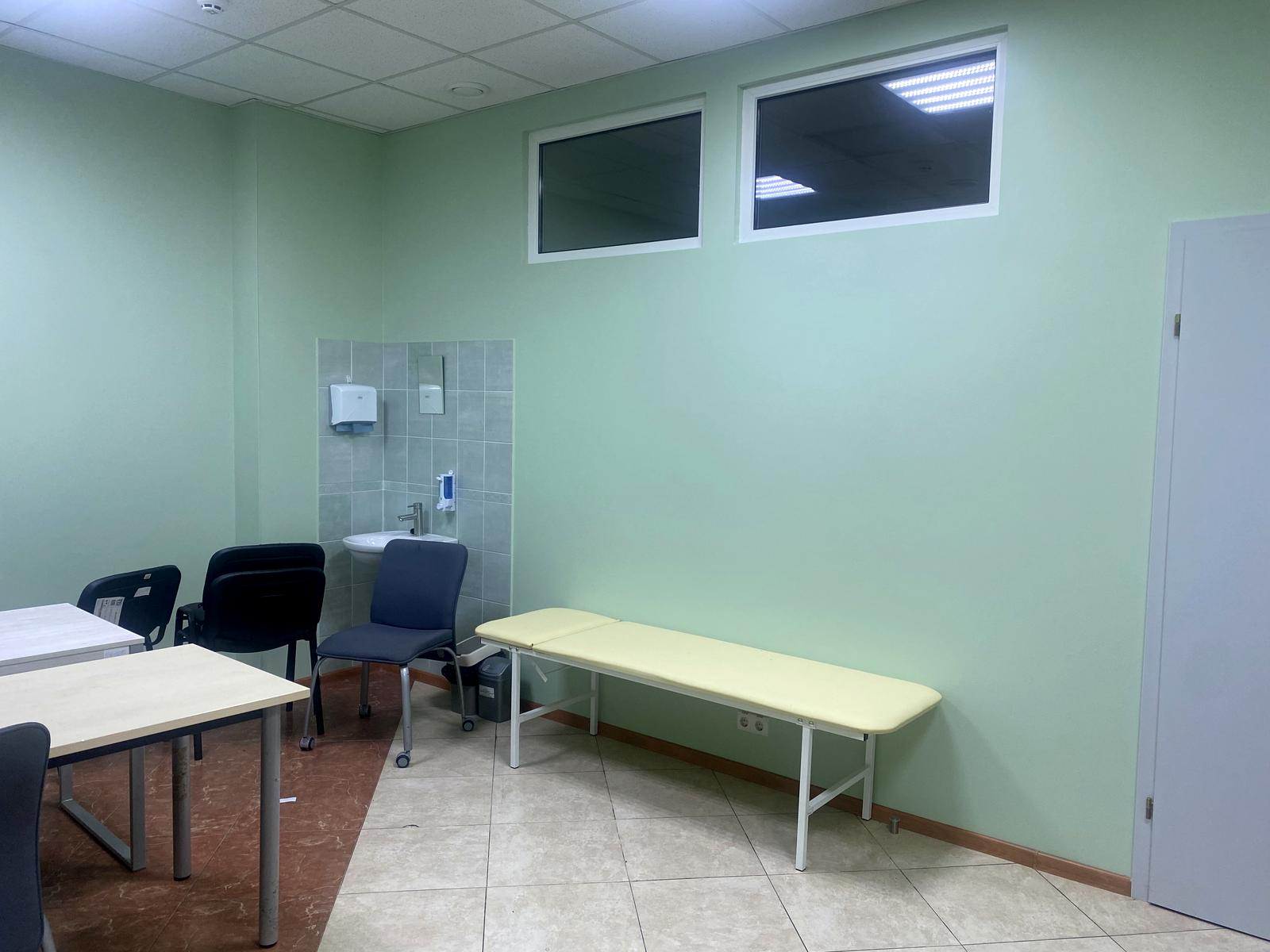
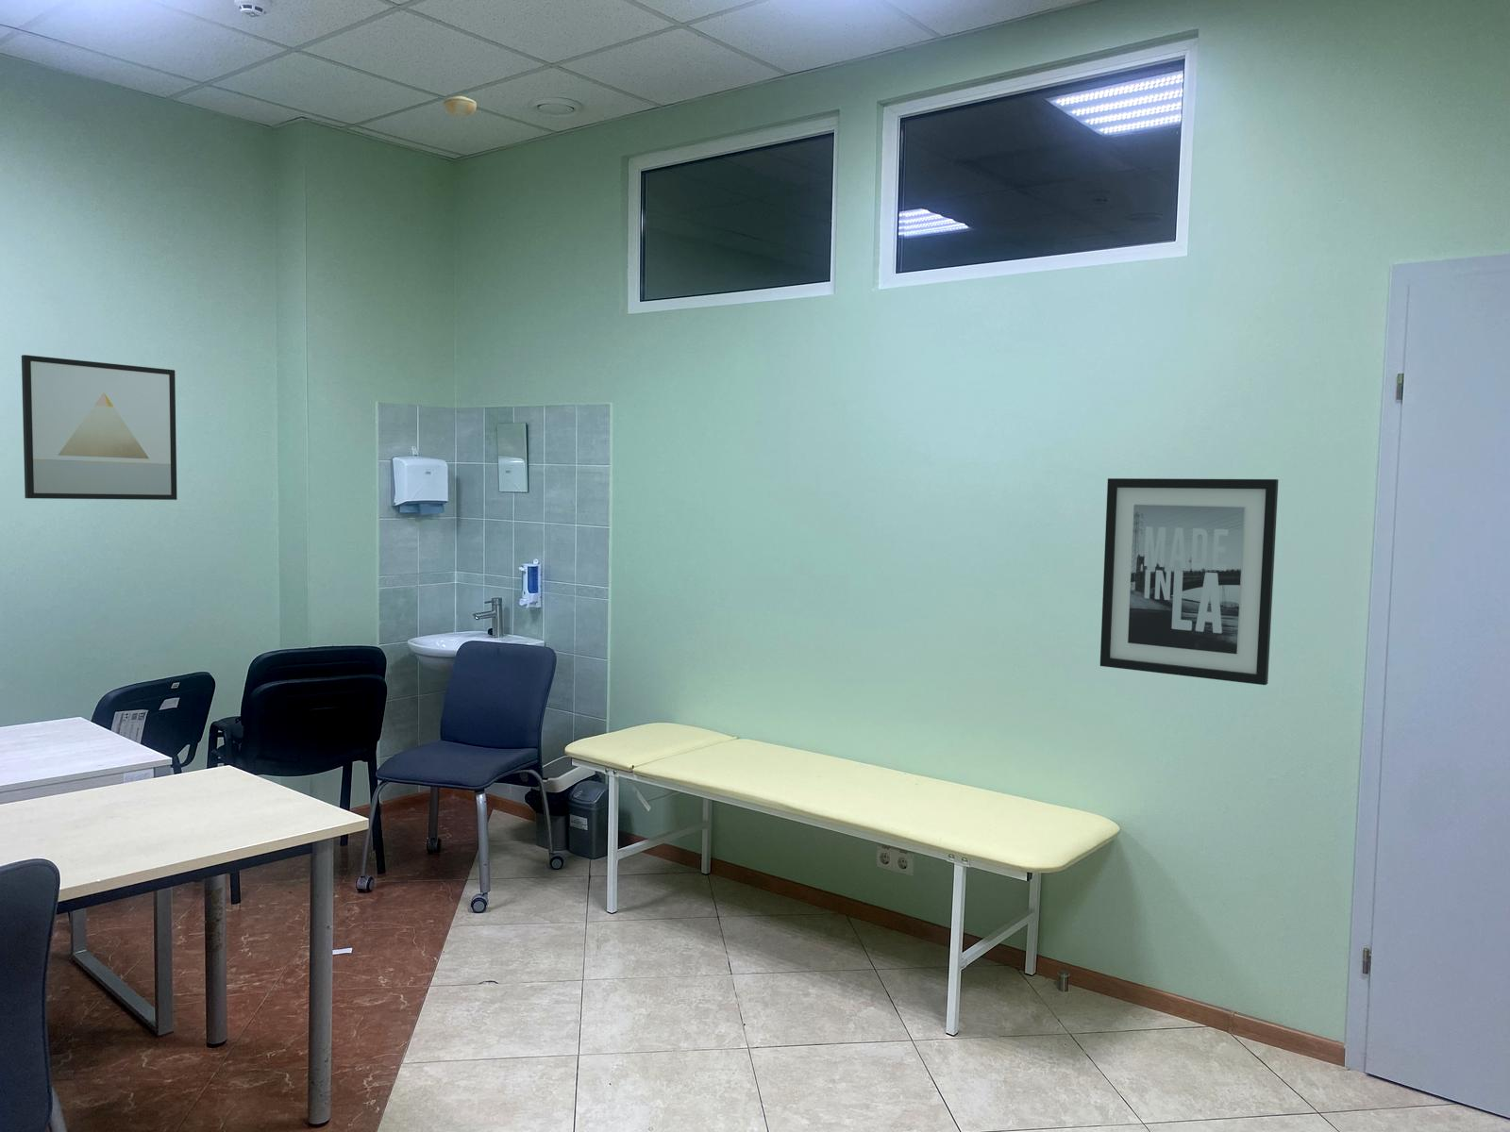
+ smoke detector (460, 106)
+ wall art (1184, 578)
+ wall art (103, 432)
